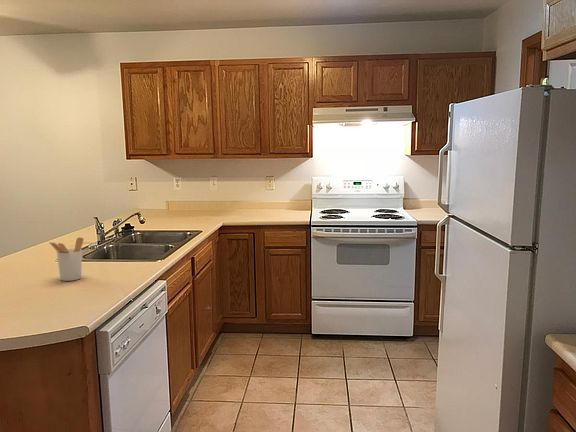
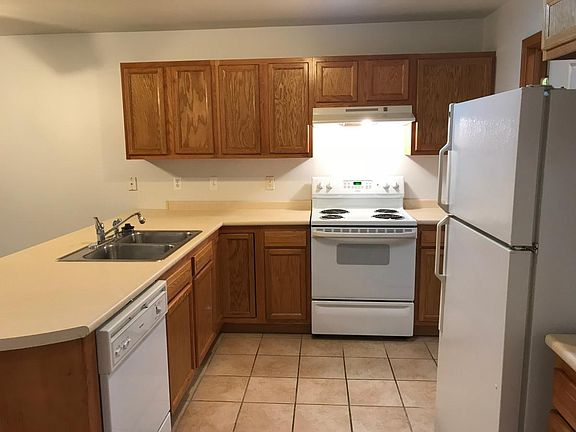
- utensil holder (66, 259)
